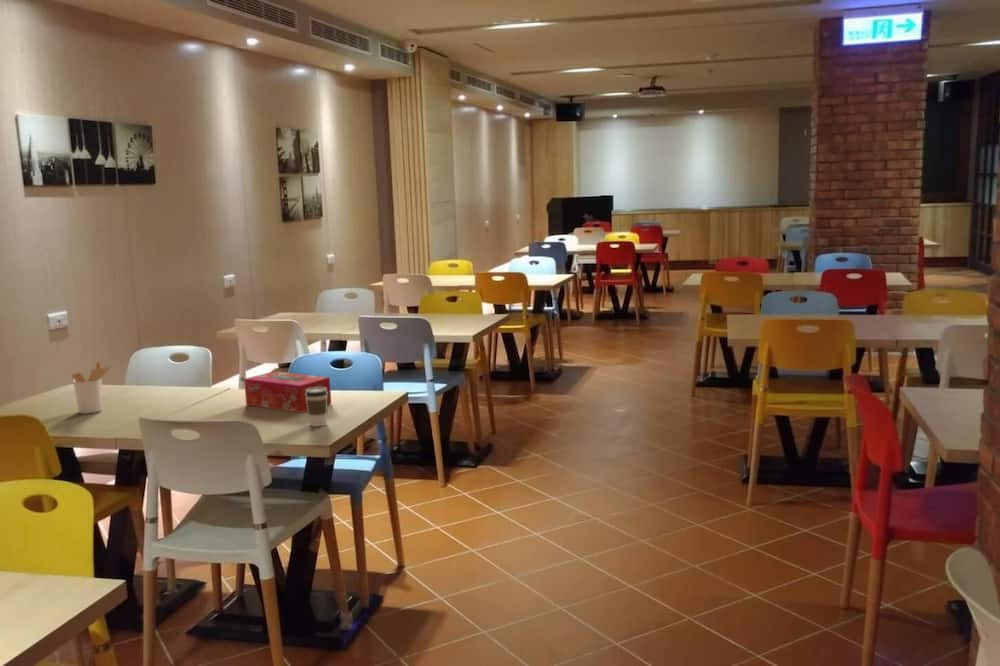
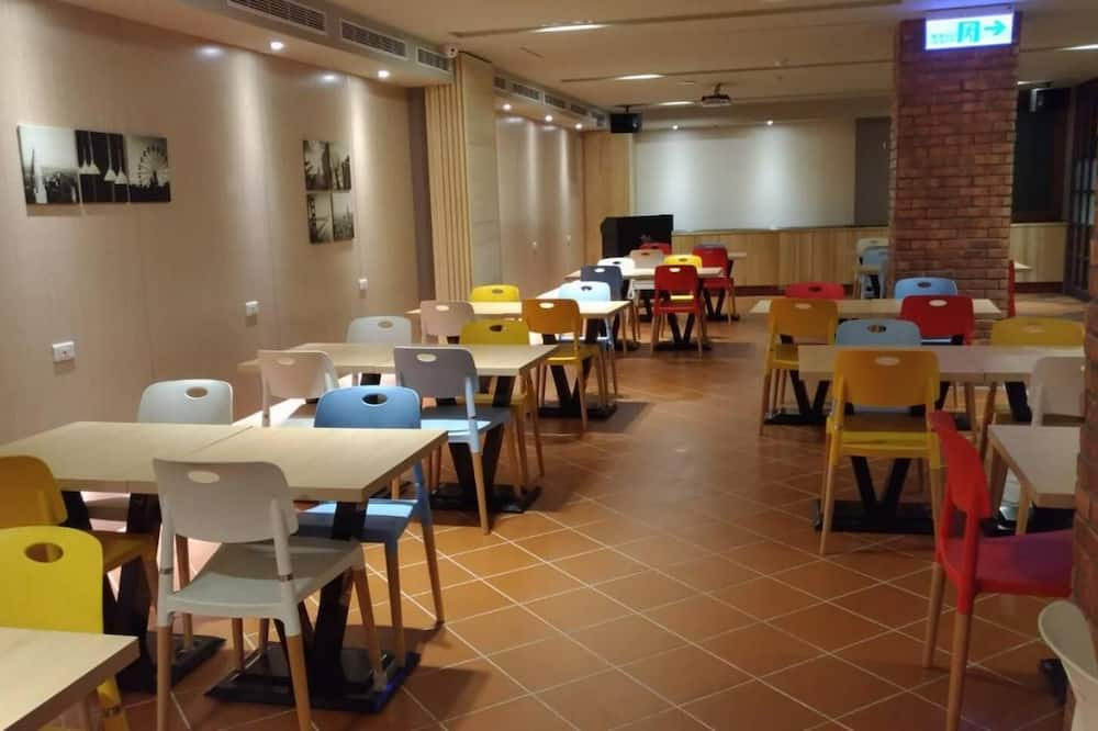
- utensil holder (93, 387)
- tissue box (287, 391)
- coffee cup (317, 407)
